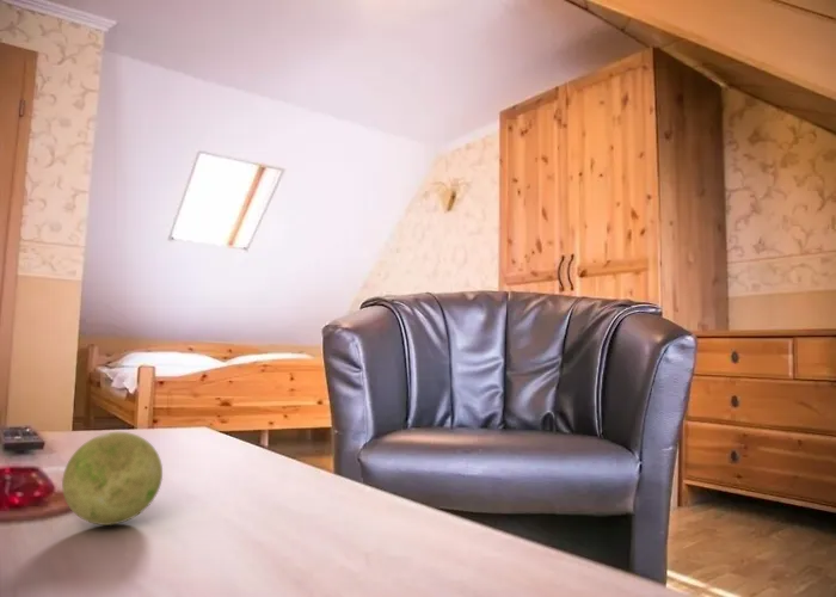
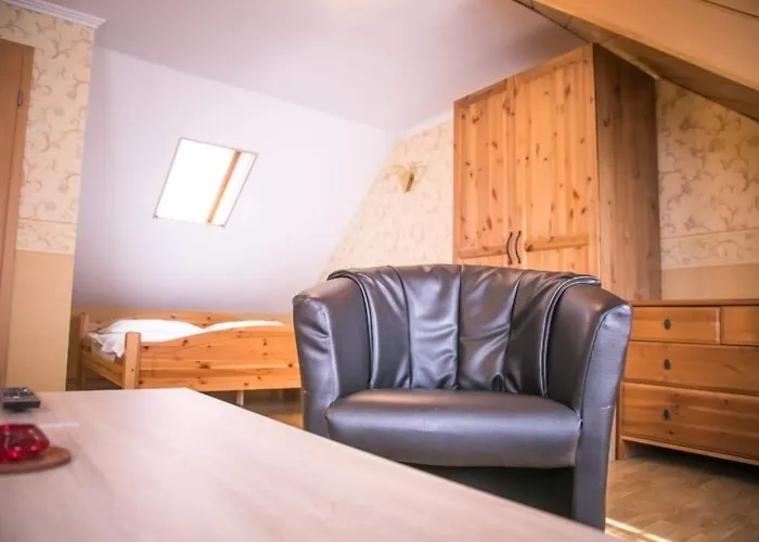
- decorative ball (113, 476)
